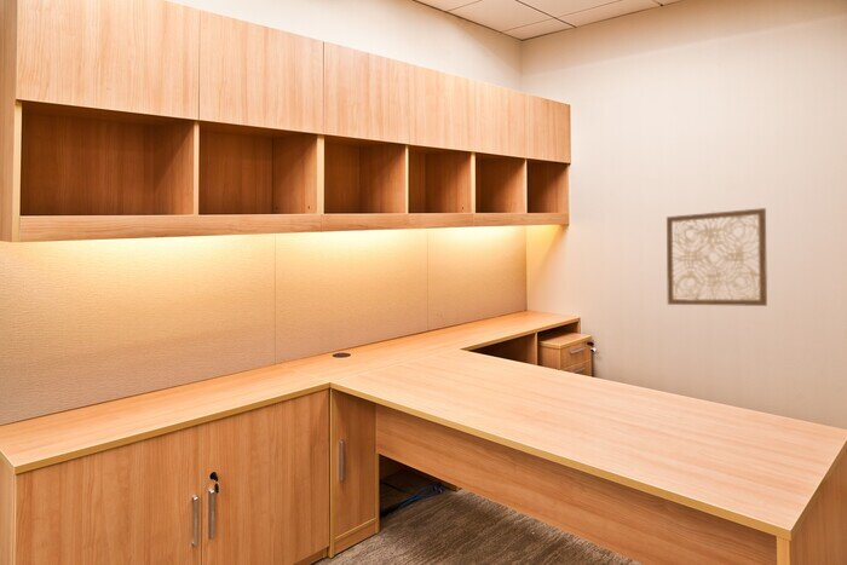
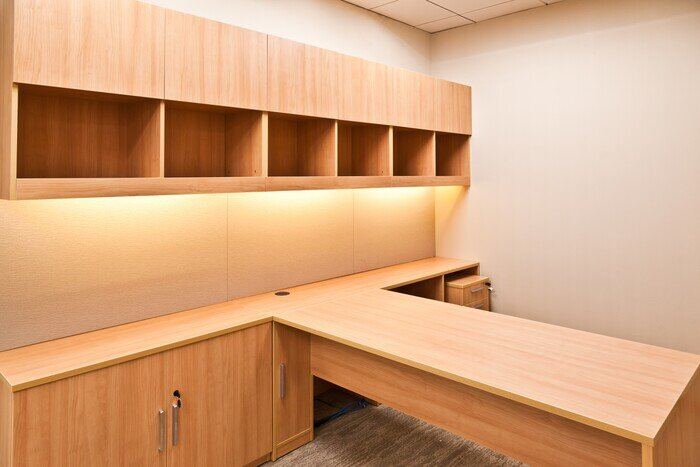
- wall art (710, 260)
